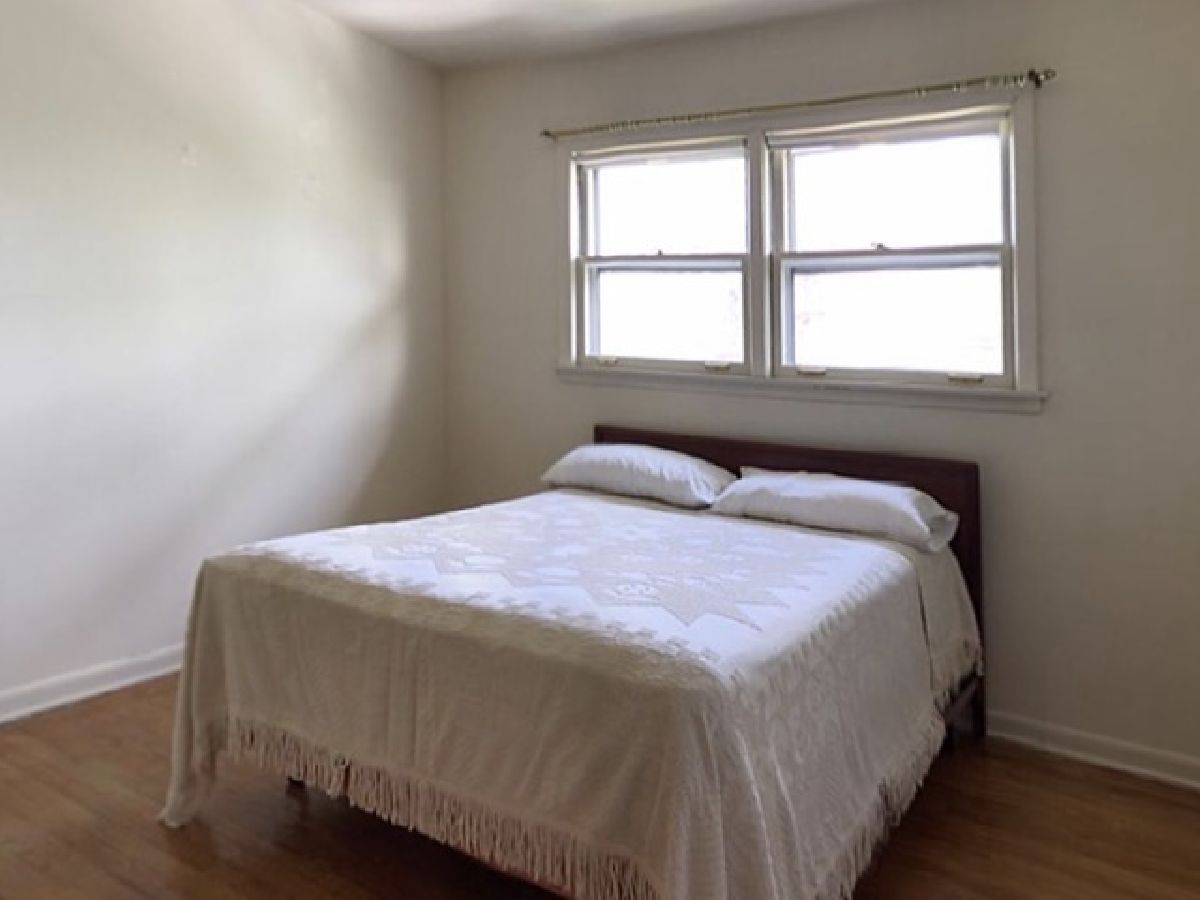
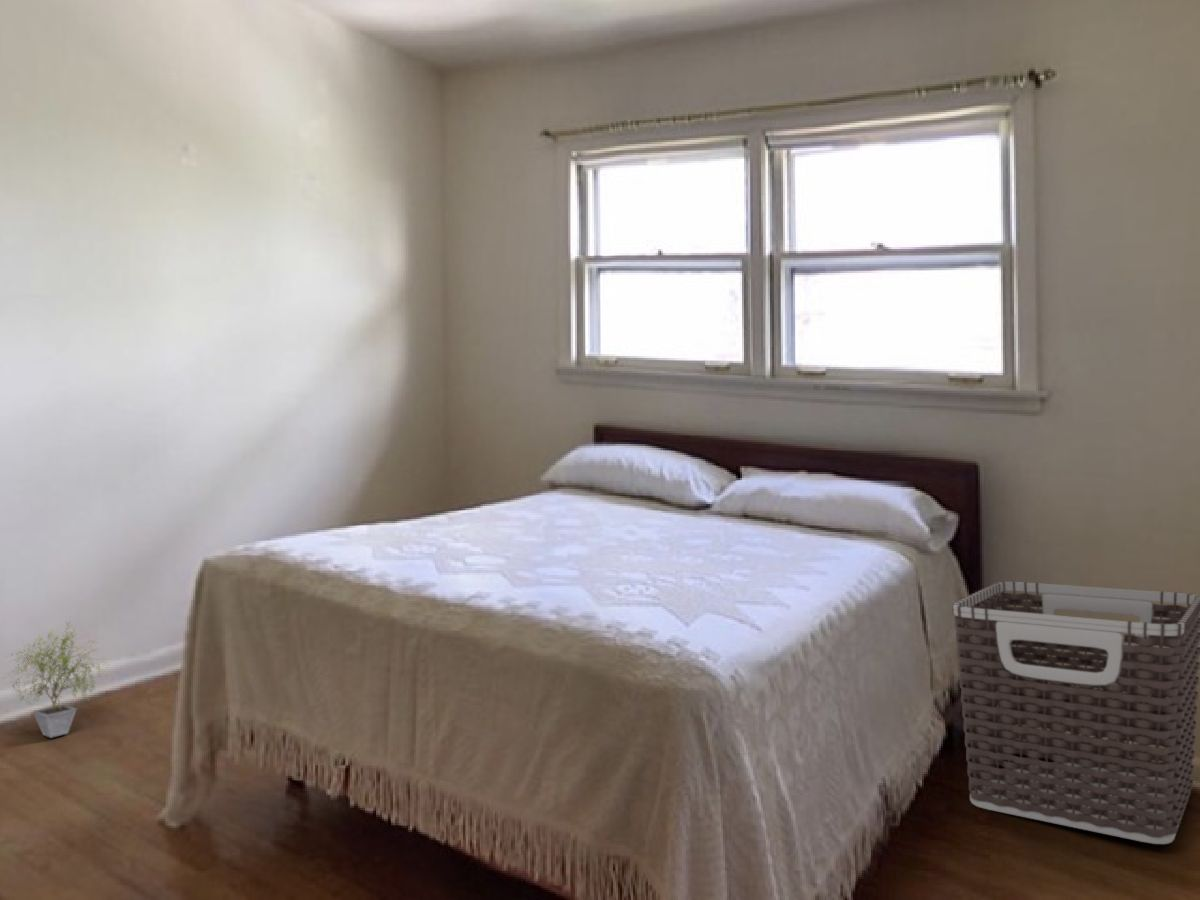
+ potted plant (56, 675)
+ clothes hamper (1079, 697)
